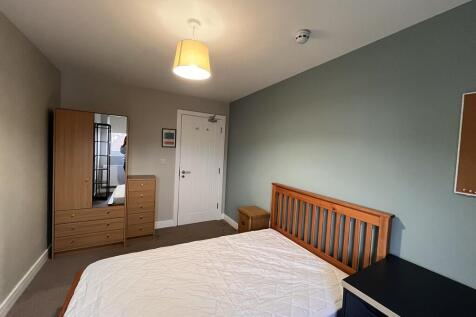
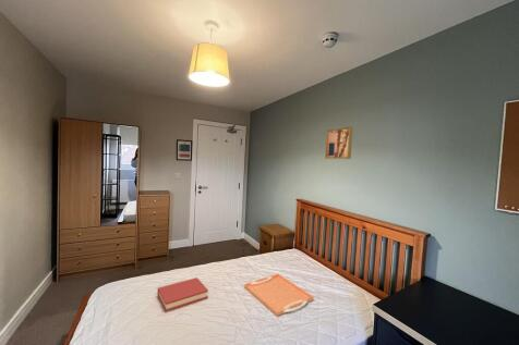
+ wall art (338, 144)
+ hardback book (182, 293)
+ serving tray (277, 292)
